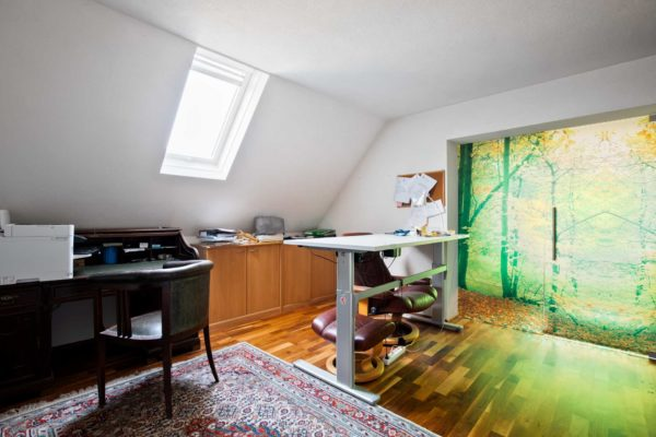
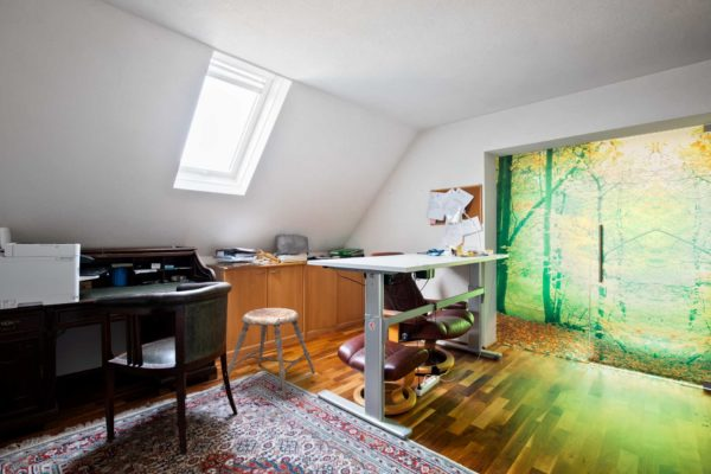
+ stool (275, 344)
